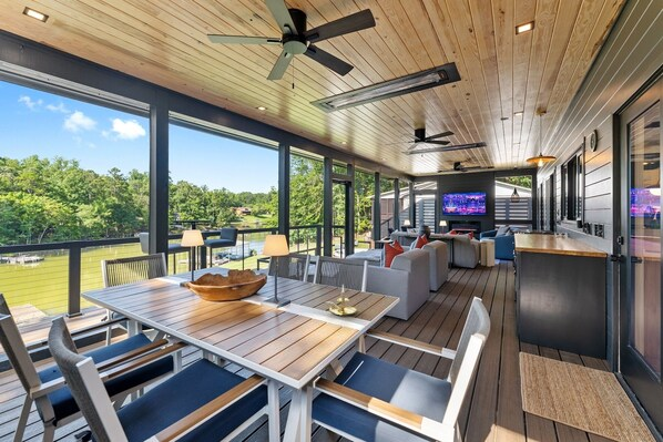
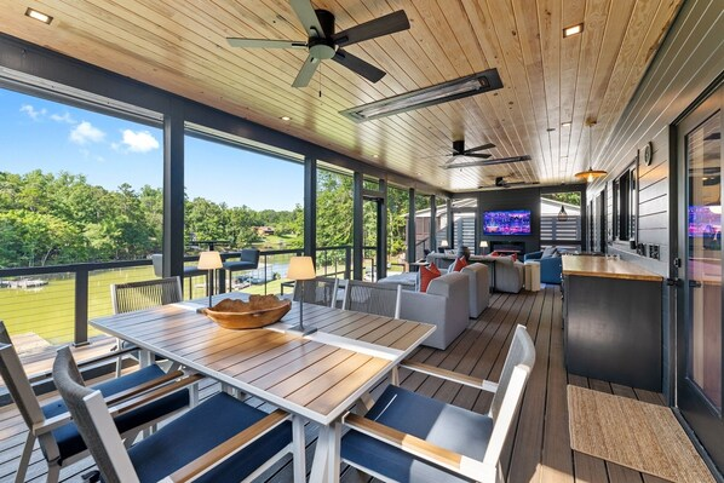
- candle holder (340, 298)
